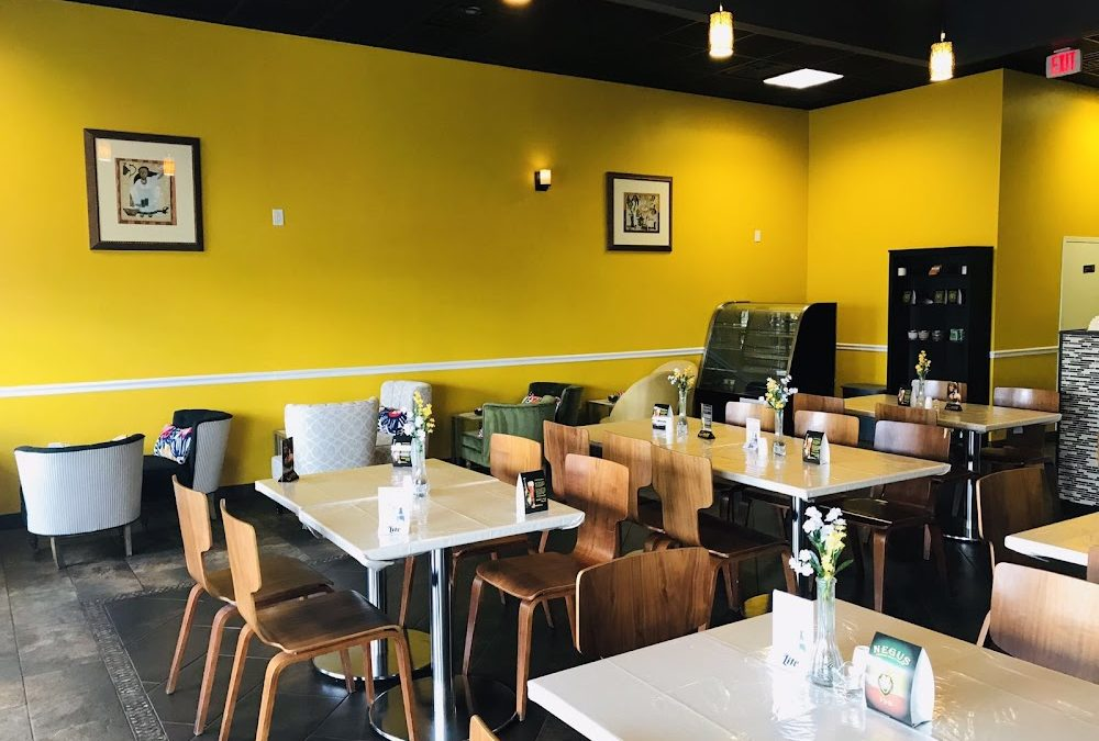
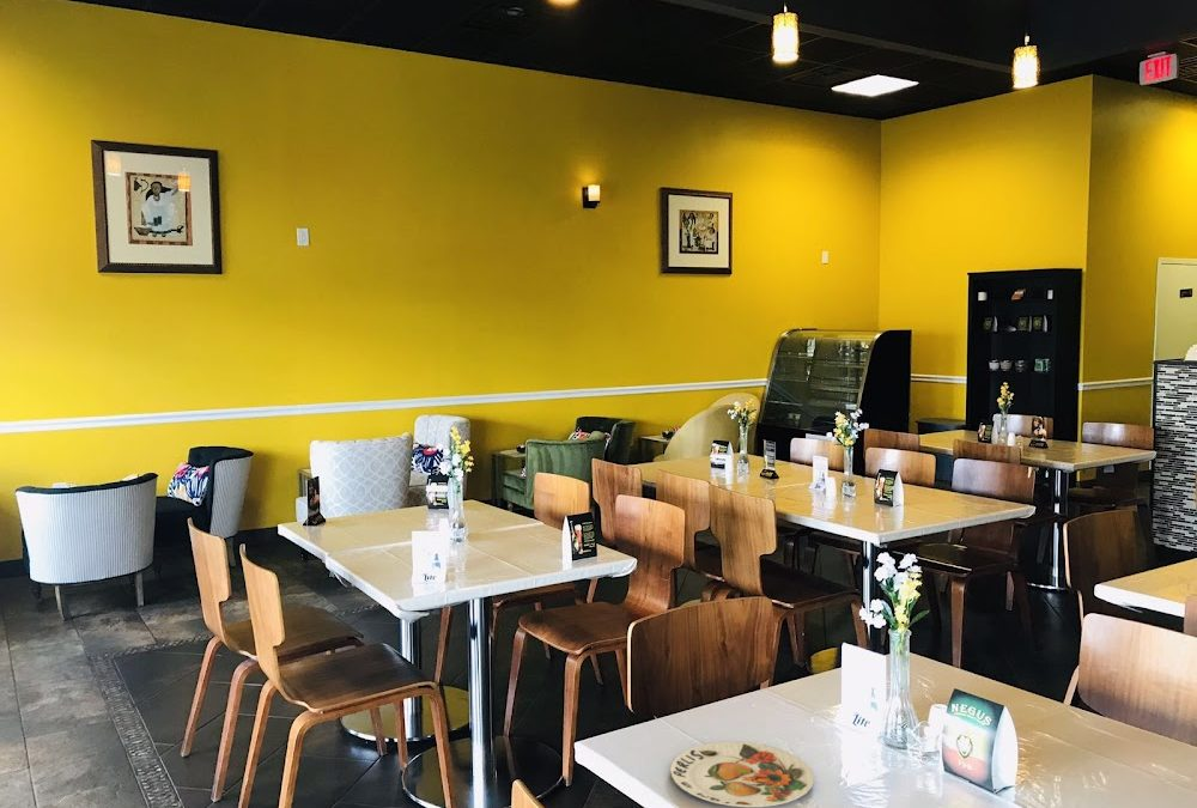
+ plate (741, 774)
